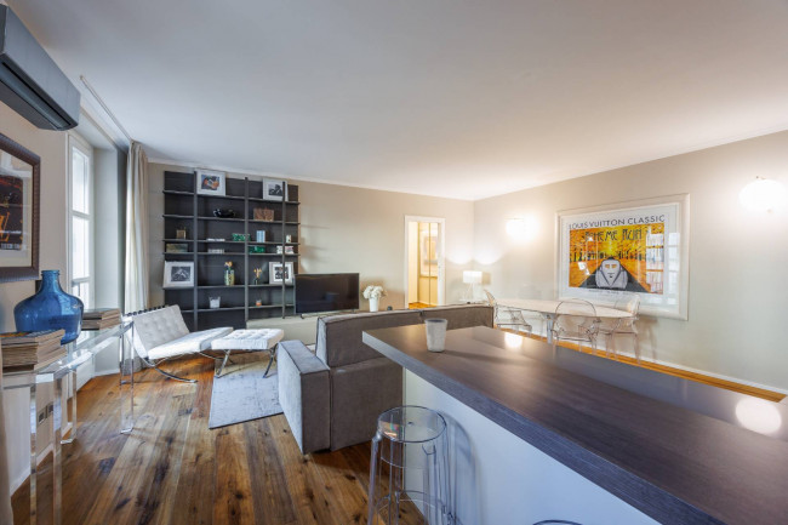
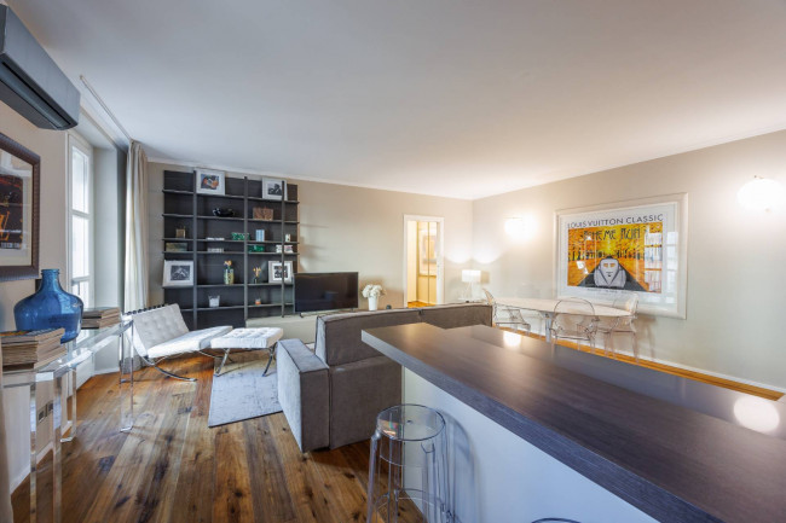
- dixie cup (435, 335)
